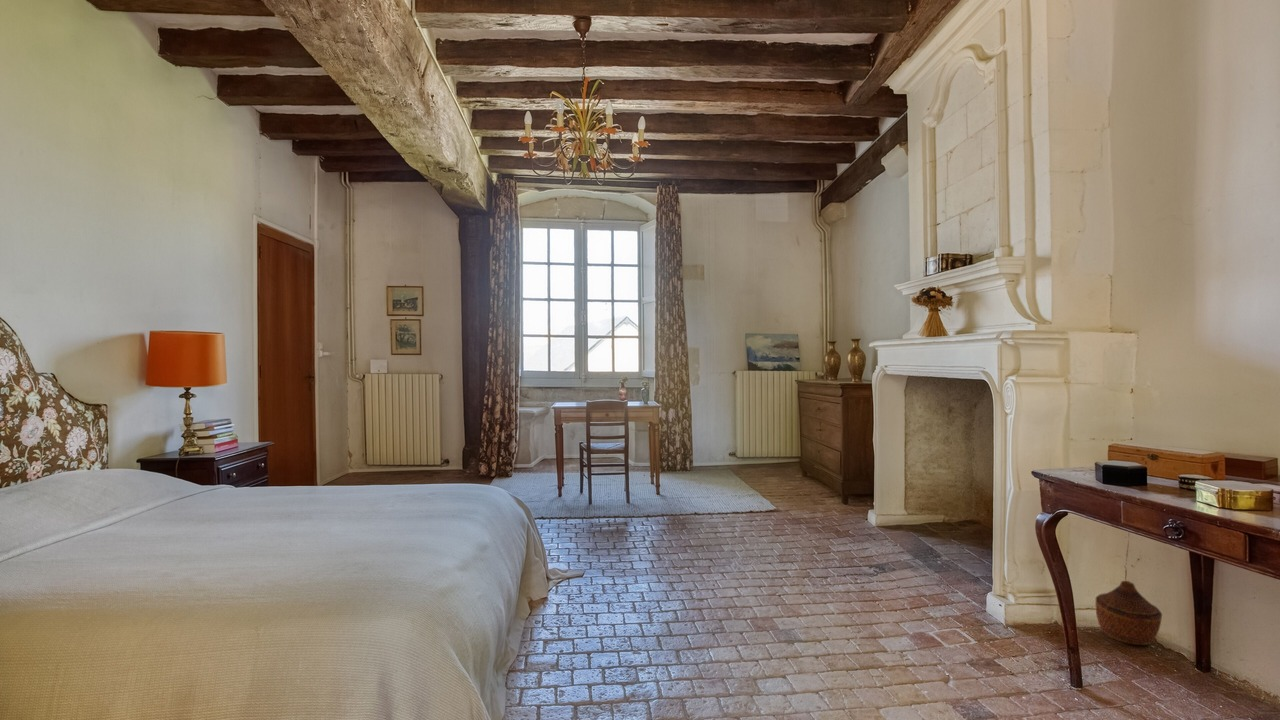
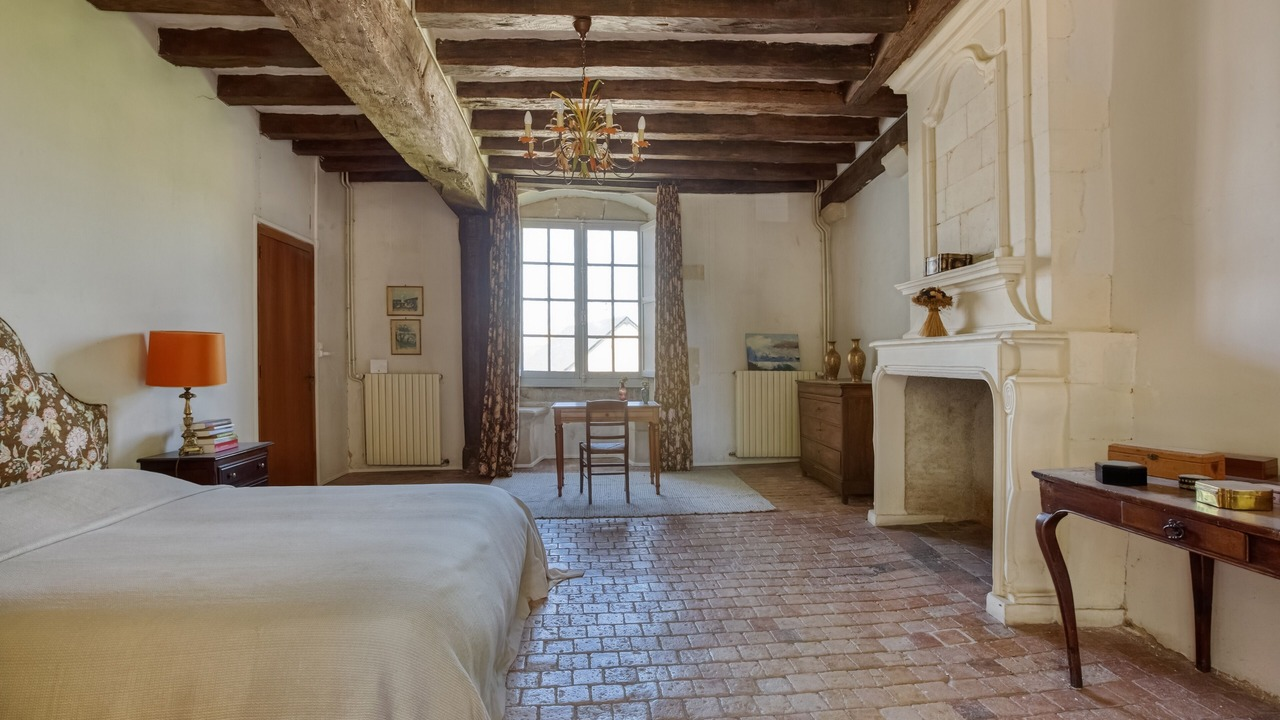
- woven basket (1127, 609)
